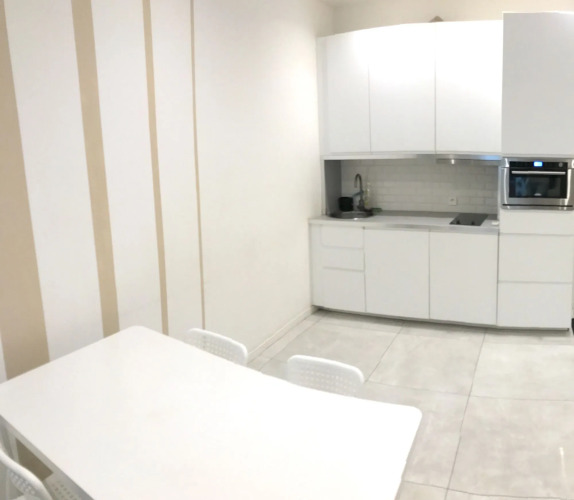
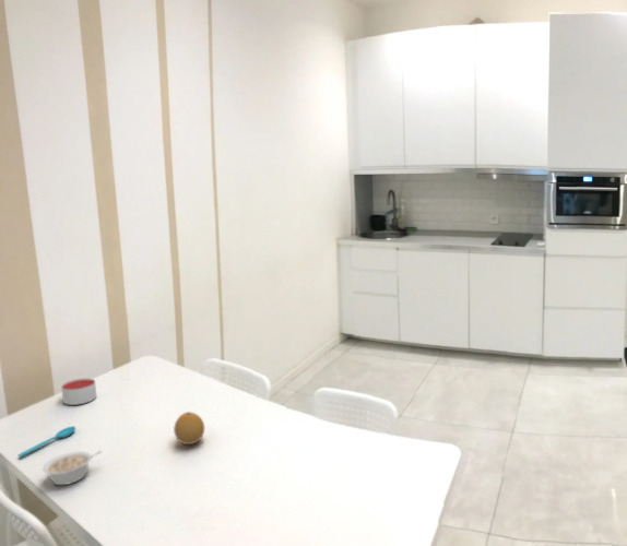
+ candle (79, 390)
+ legume (70, 466)
+ fruit (189, 428)
+ spoon (48, 440)
